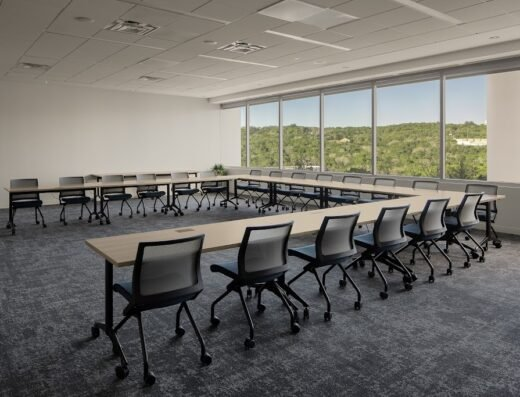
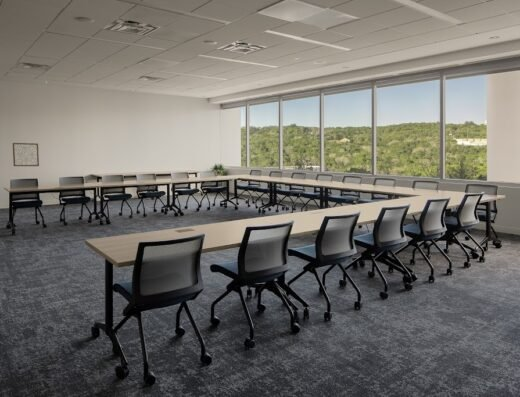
+ wall art (26, 155)
